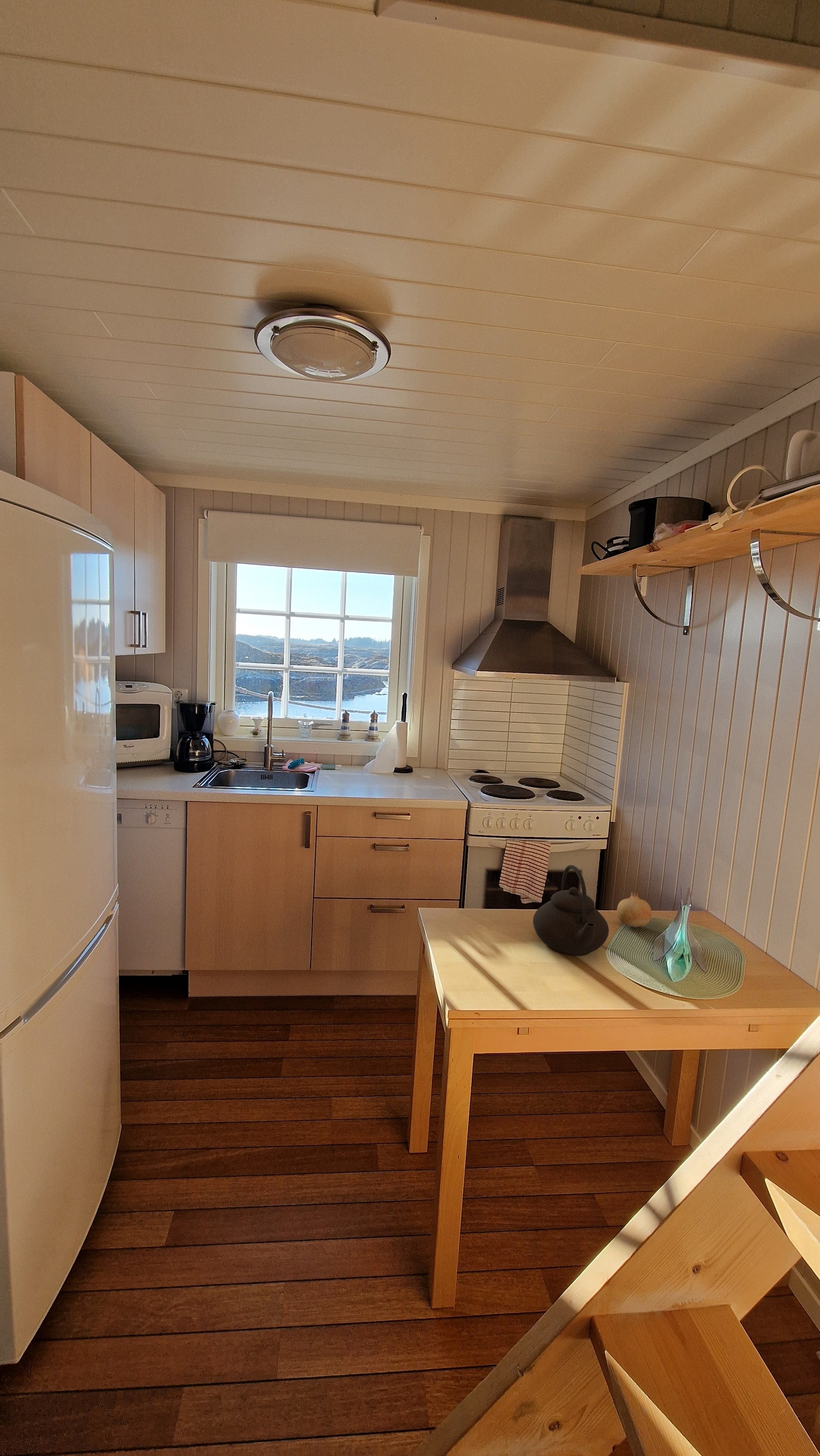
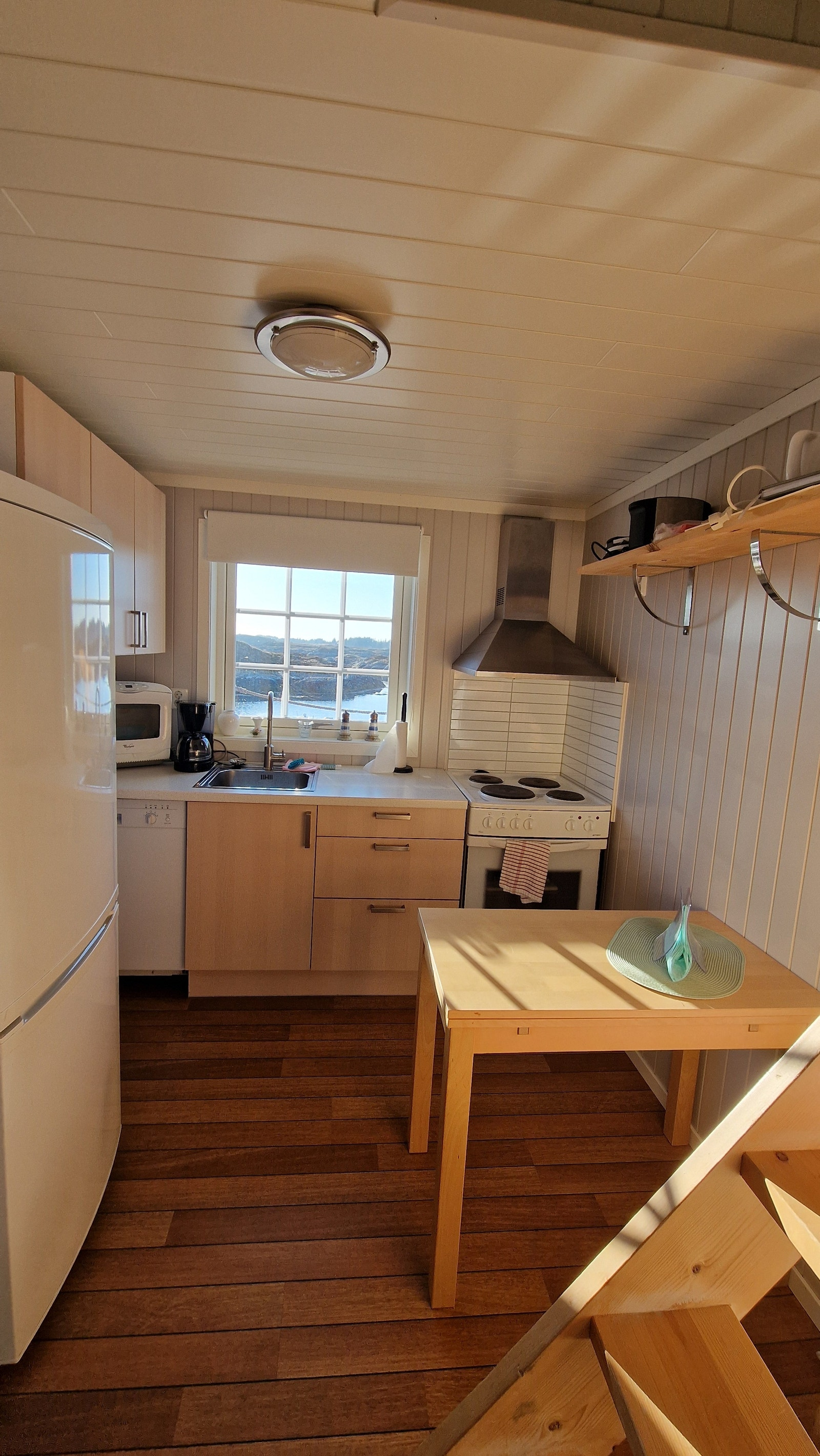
- fruit (634, 910)
- teapot (575, 909)
